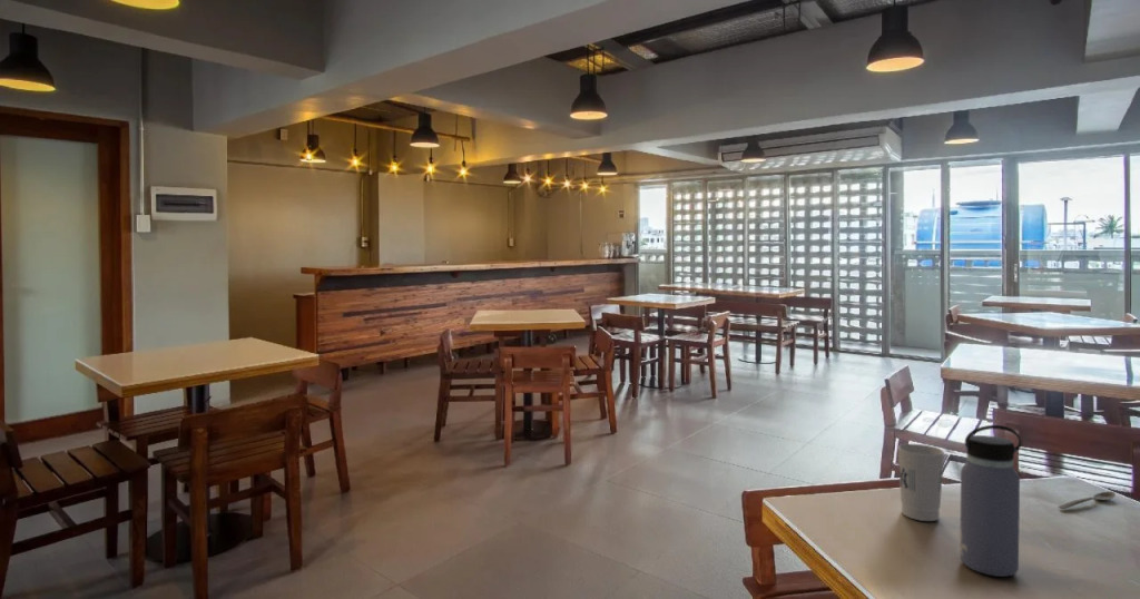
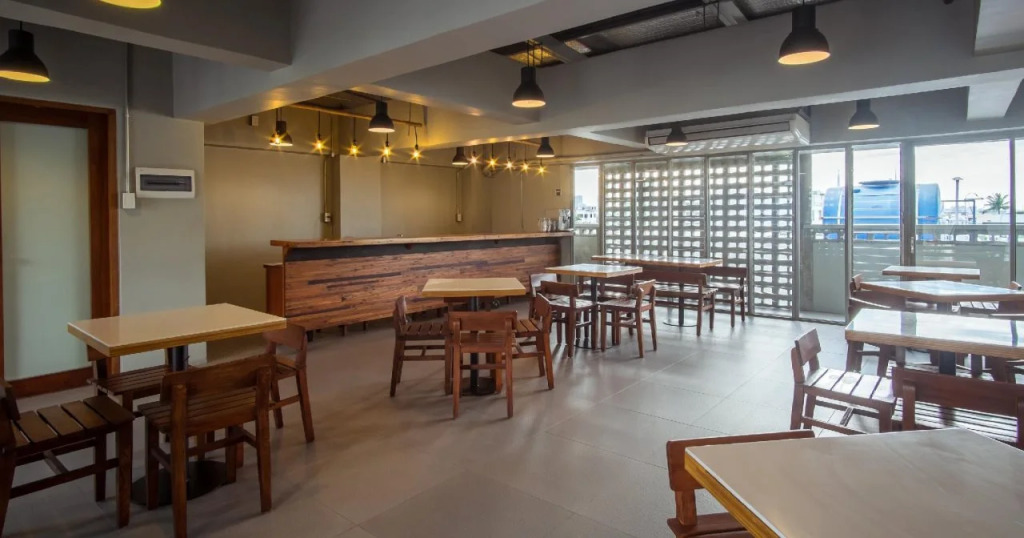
- cup (920, 482)
- spoon (1087, 500)
- water bottle (990, 494)
